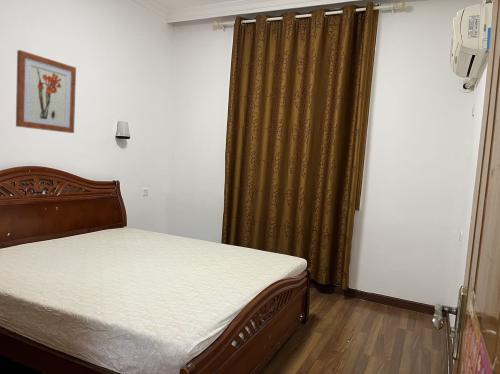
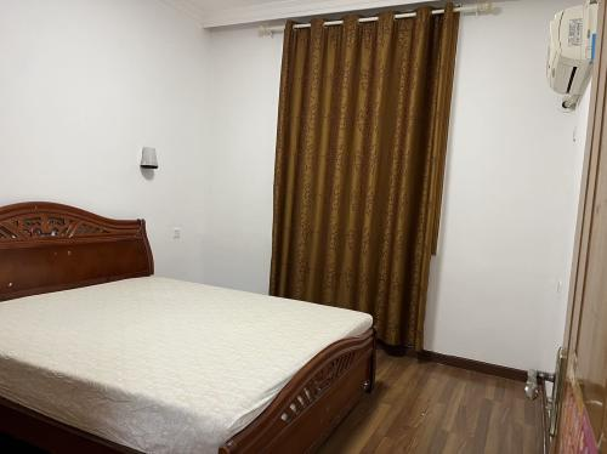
- wall art (47, 95)
